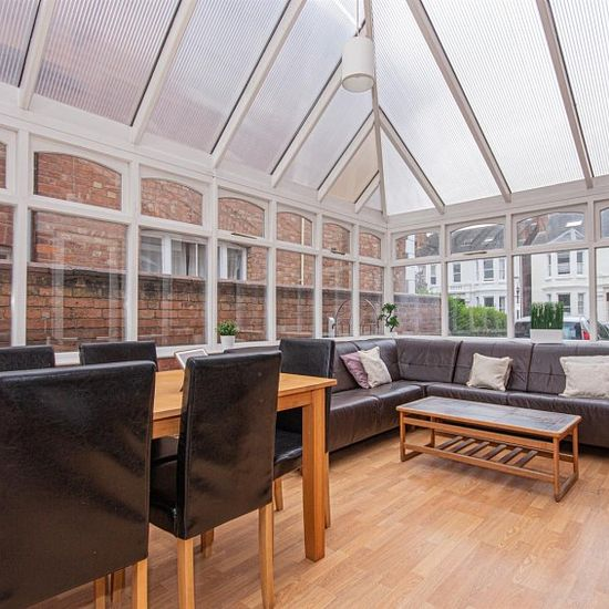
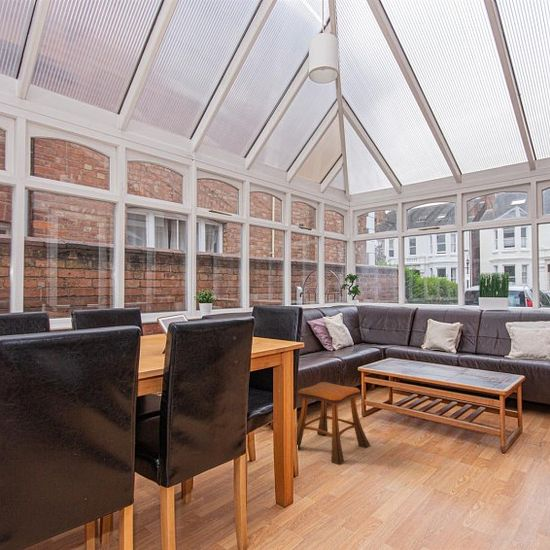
+ stool (329, 417)
